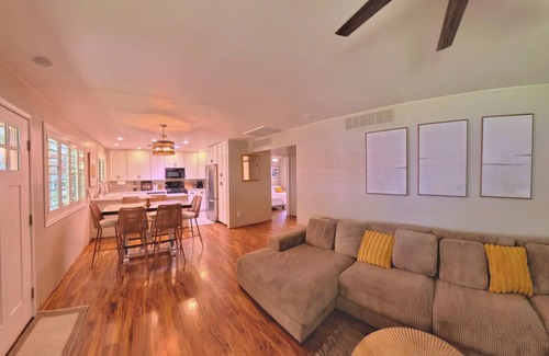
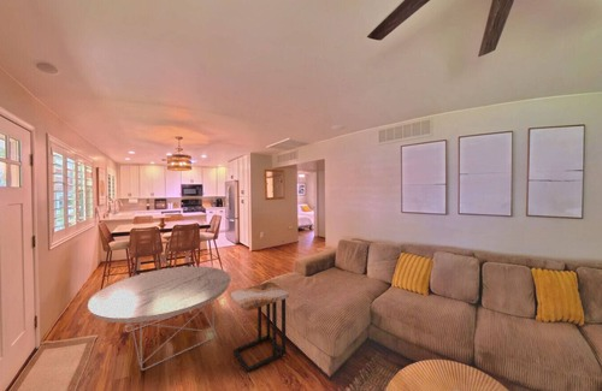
+ coffee table (169, 310)
+ side table (260, 322)
